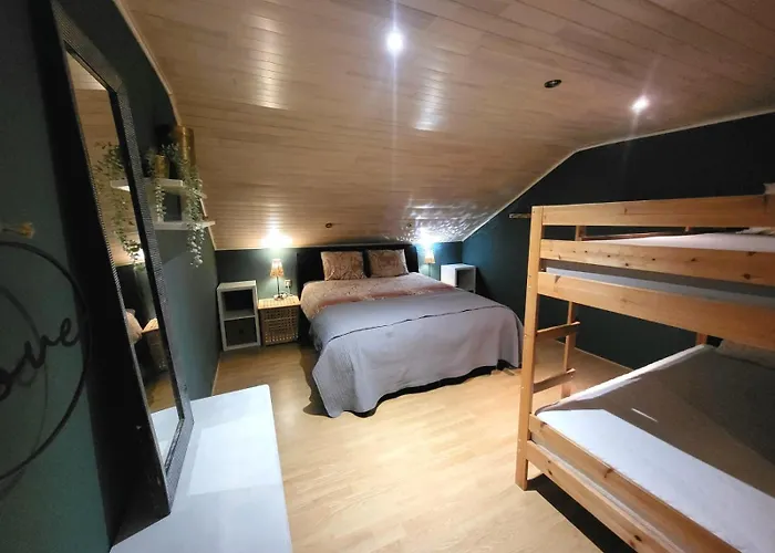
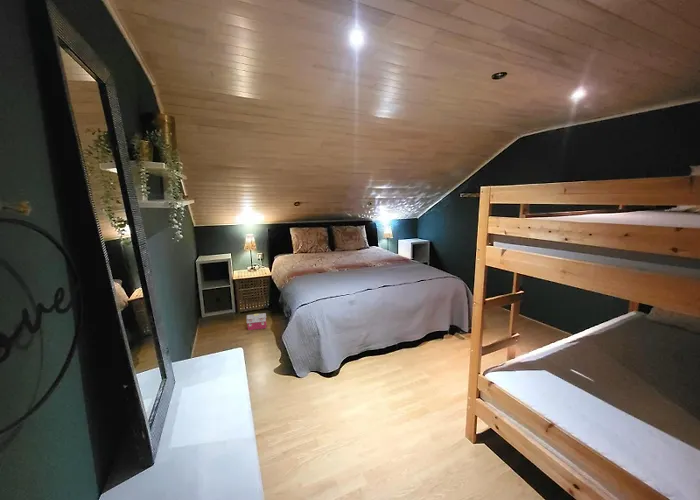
+ toy house (256, 320)
